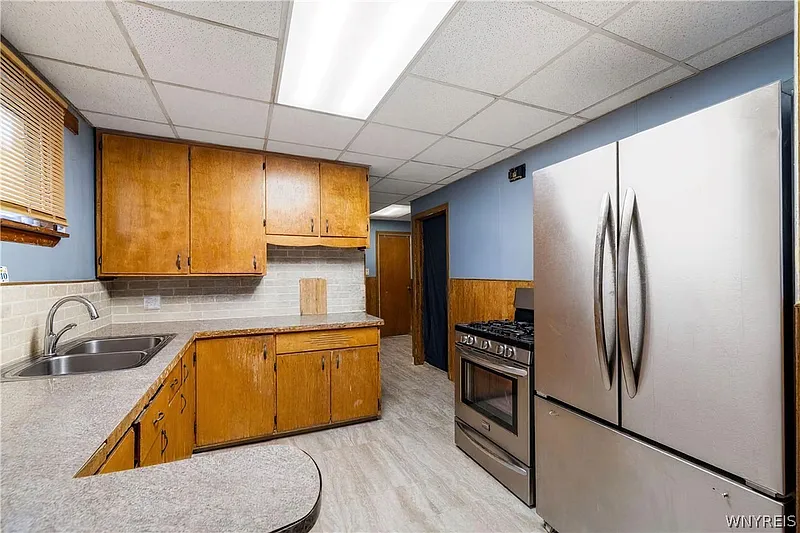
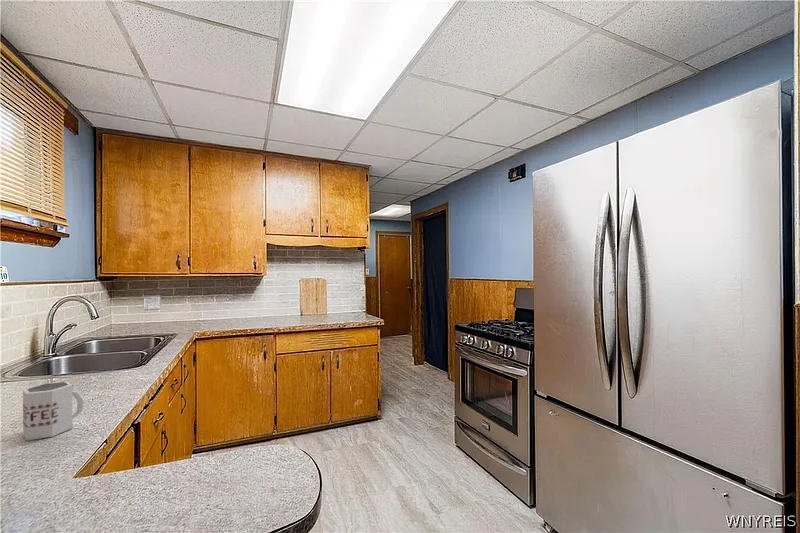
+ mug (50, 408)
